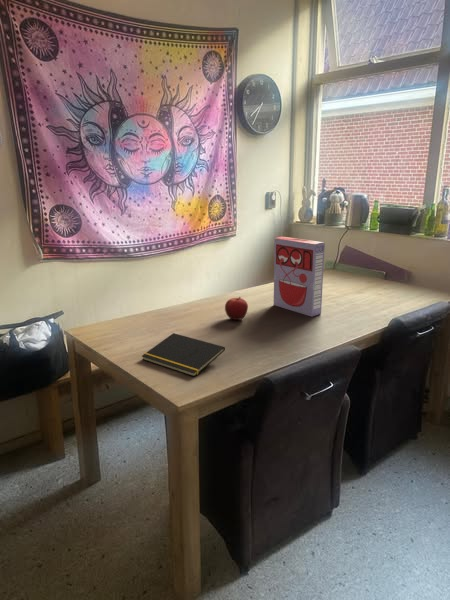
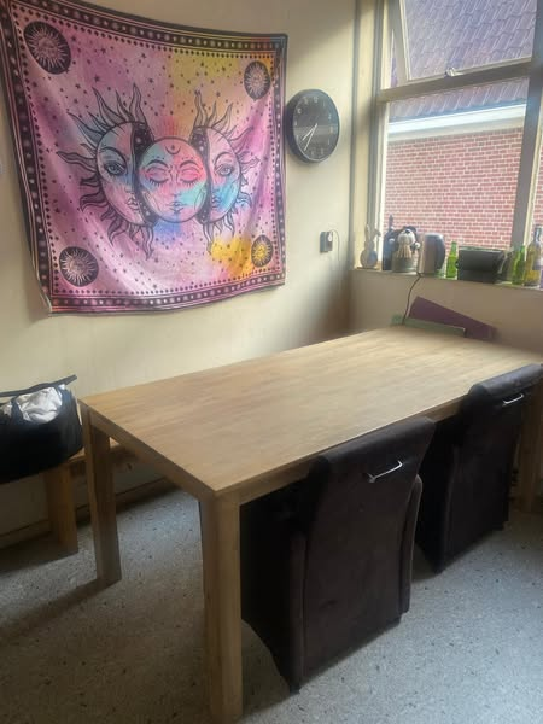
- cereal box (297, 275)
- fruit (236, 307)
- notepad (183, 353)
